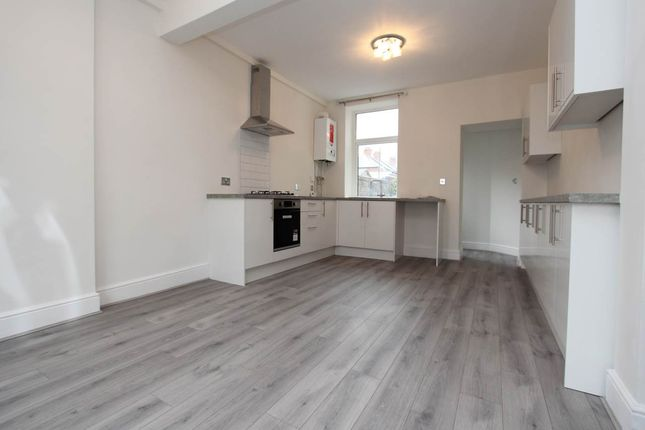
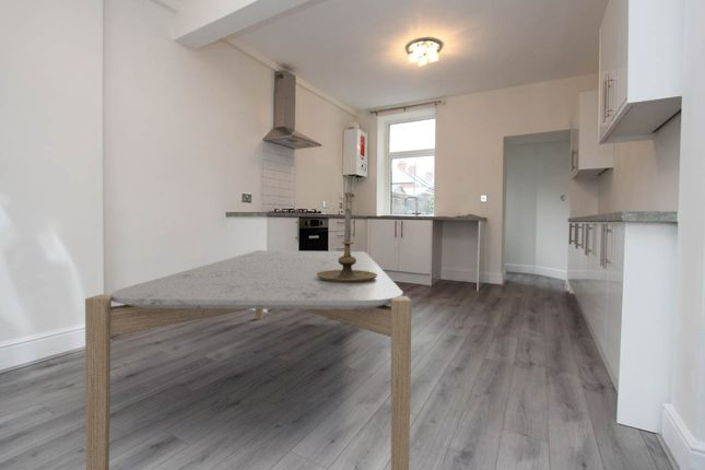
+ dining table (295, 308)
+ candle holder (346, 243)
